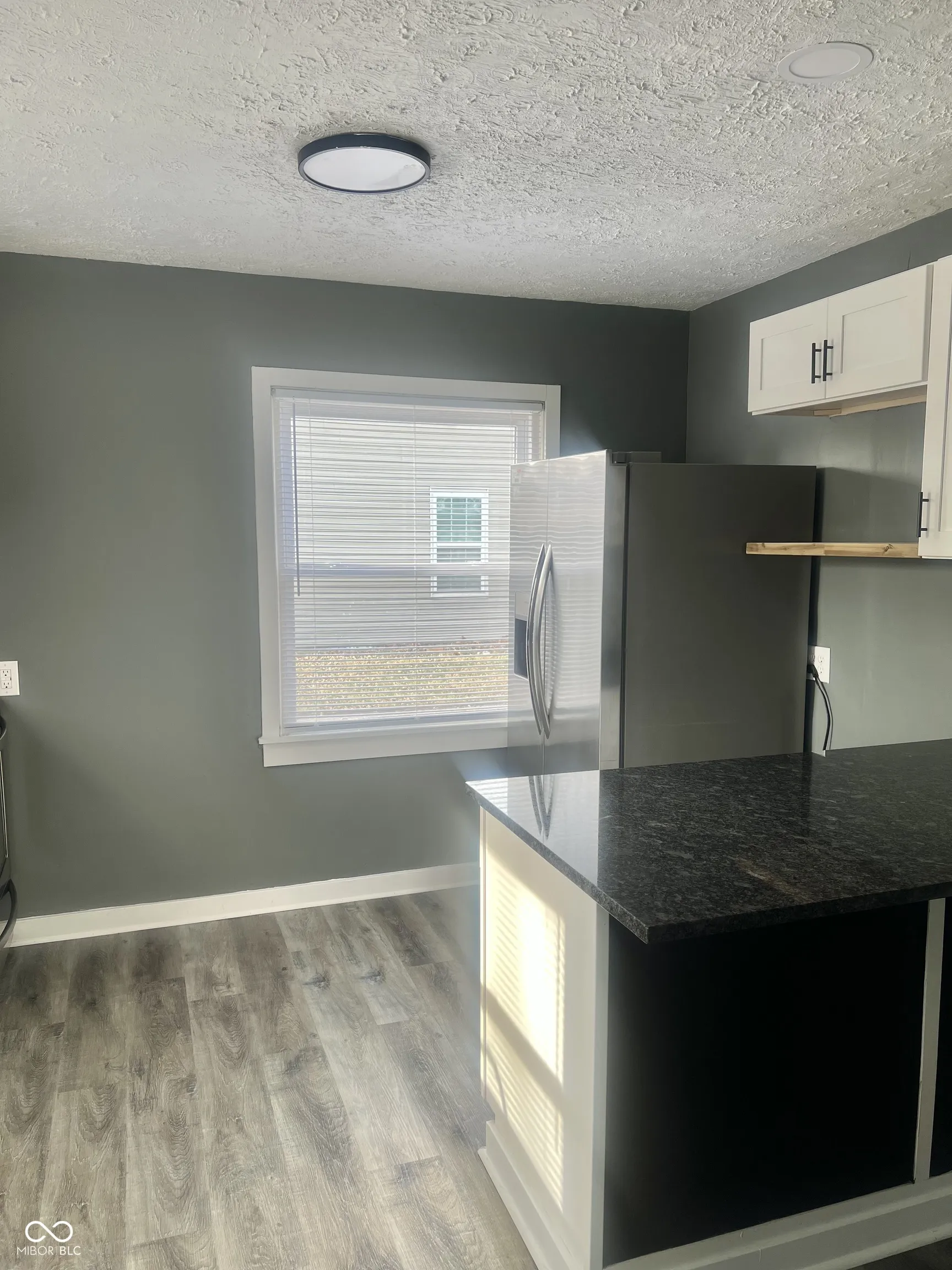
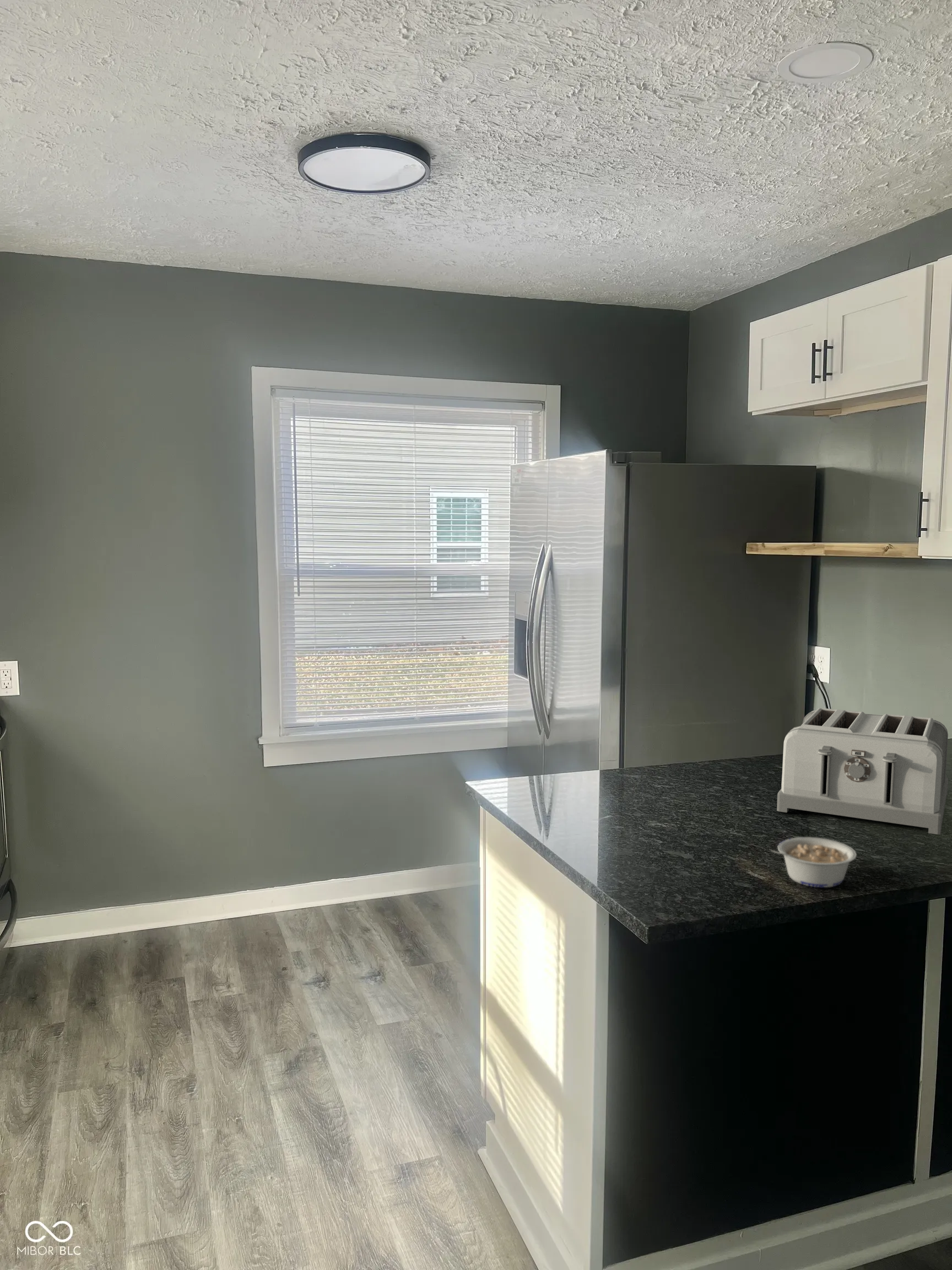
+ toaster (866, 763)
+ legume (815, 862)
